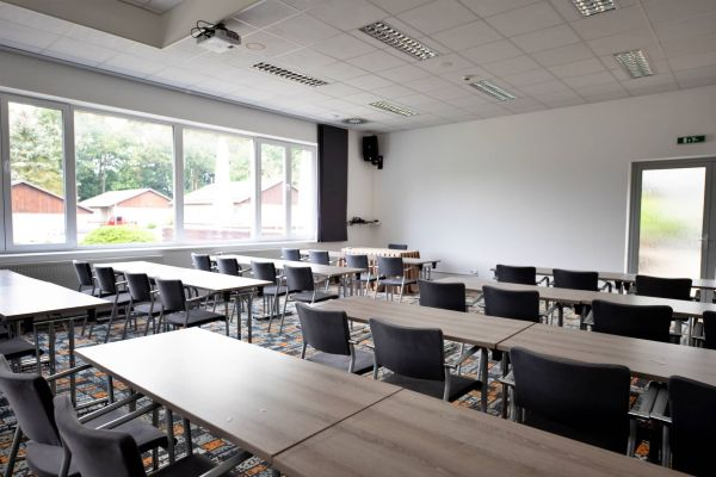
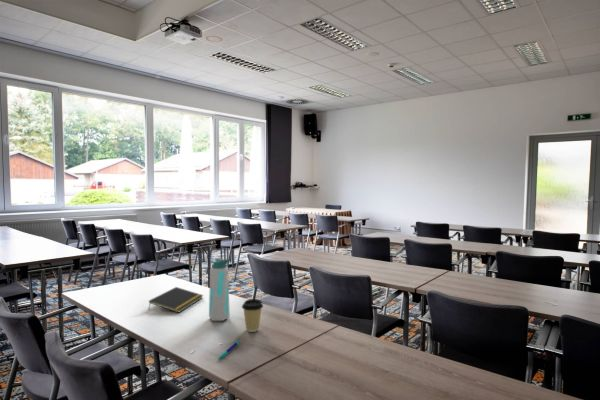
+ water bottle (220, 288)
+ notepad (177, 298)
+ coffee cup (252, 315)
+ pen (228, 350)
